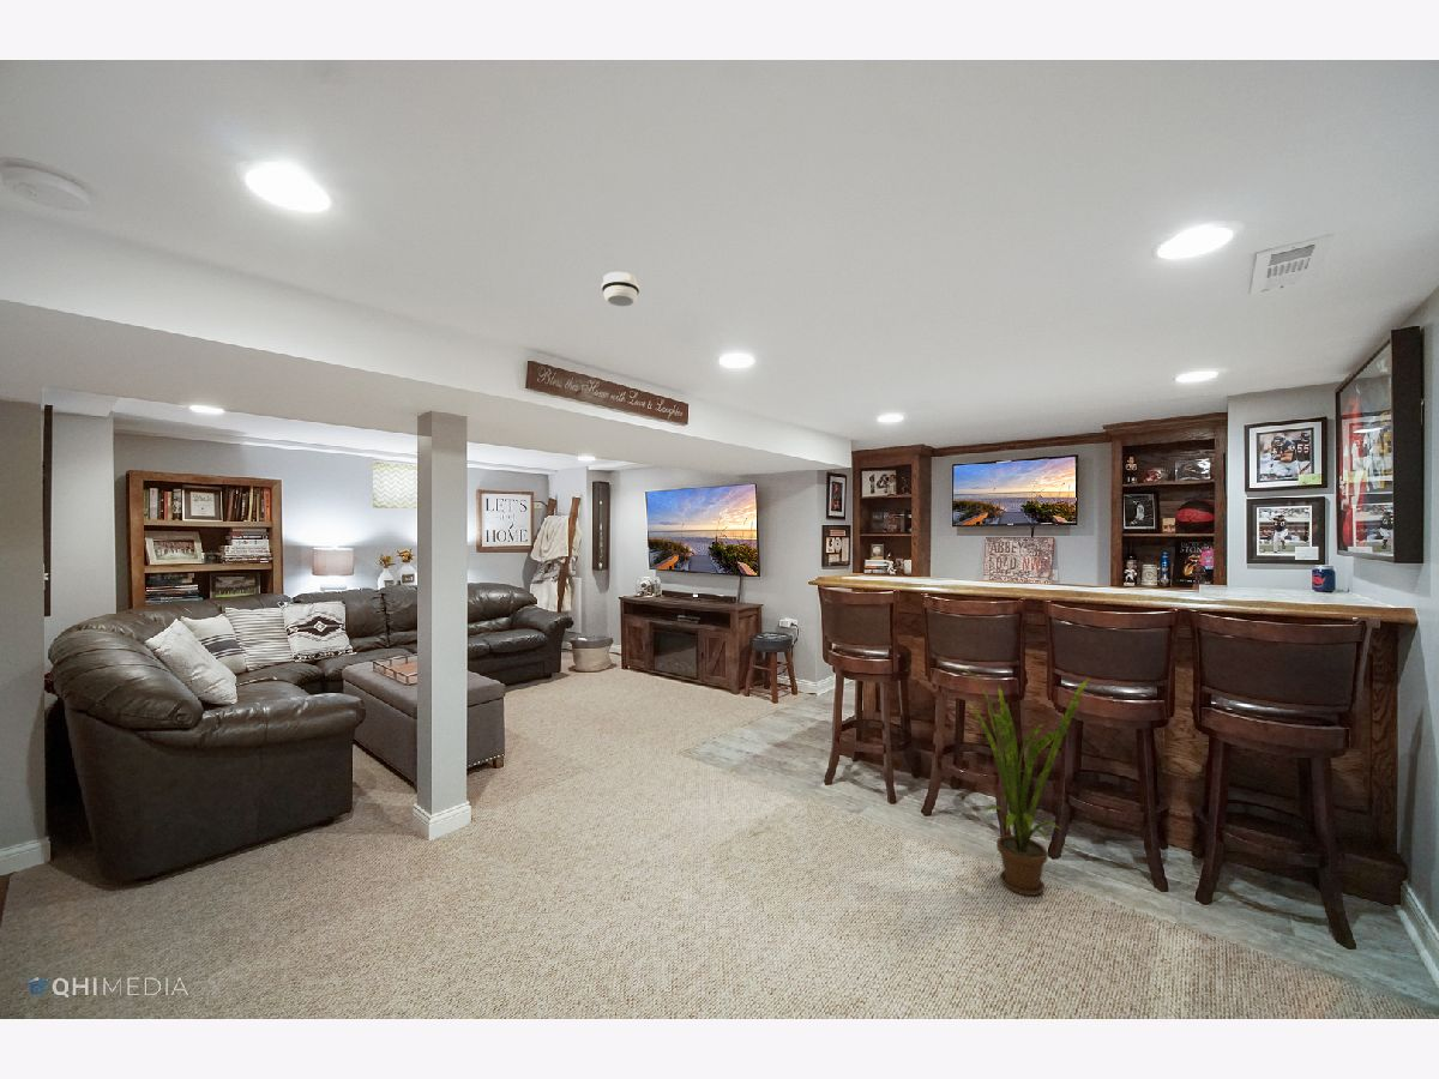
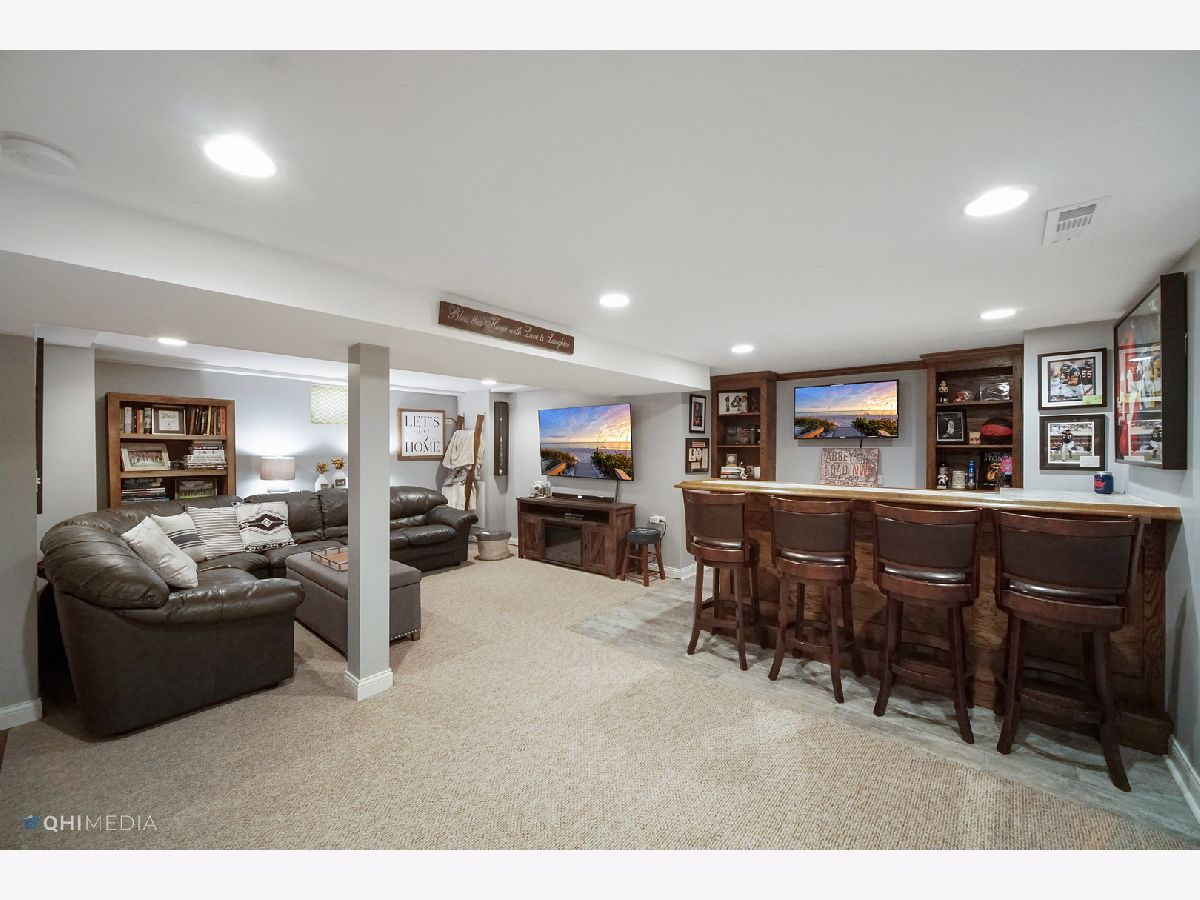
- smoke detector (620, 289)
- house plant (1008, 778)
